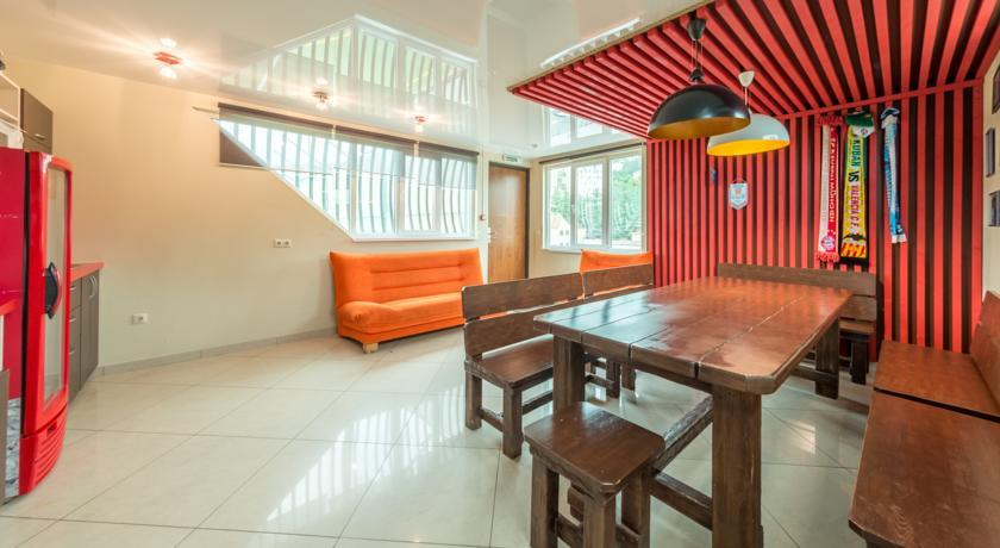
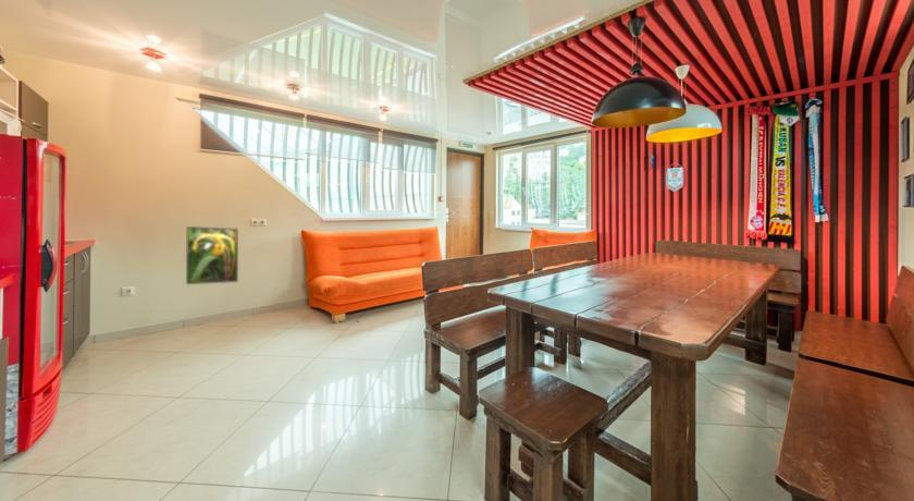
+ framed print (212, 255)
